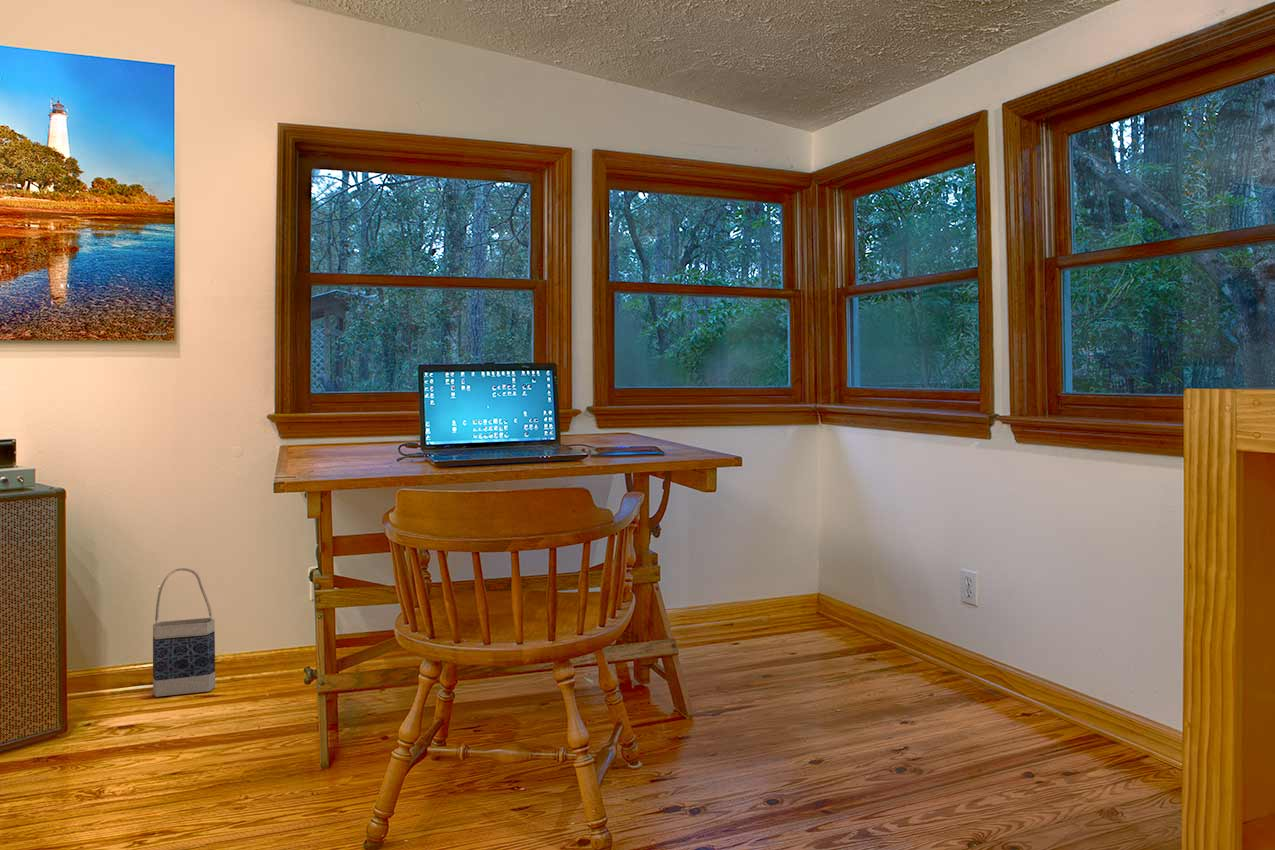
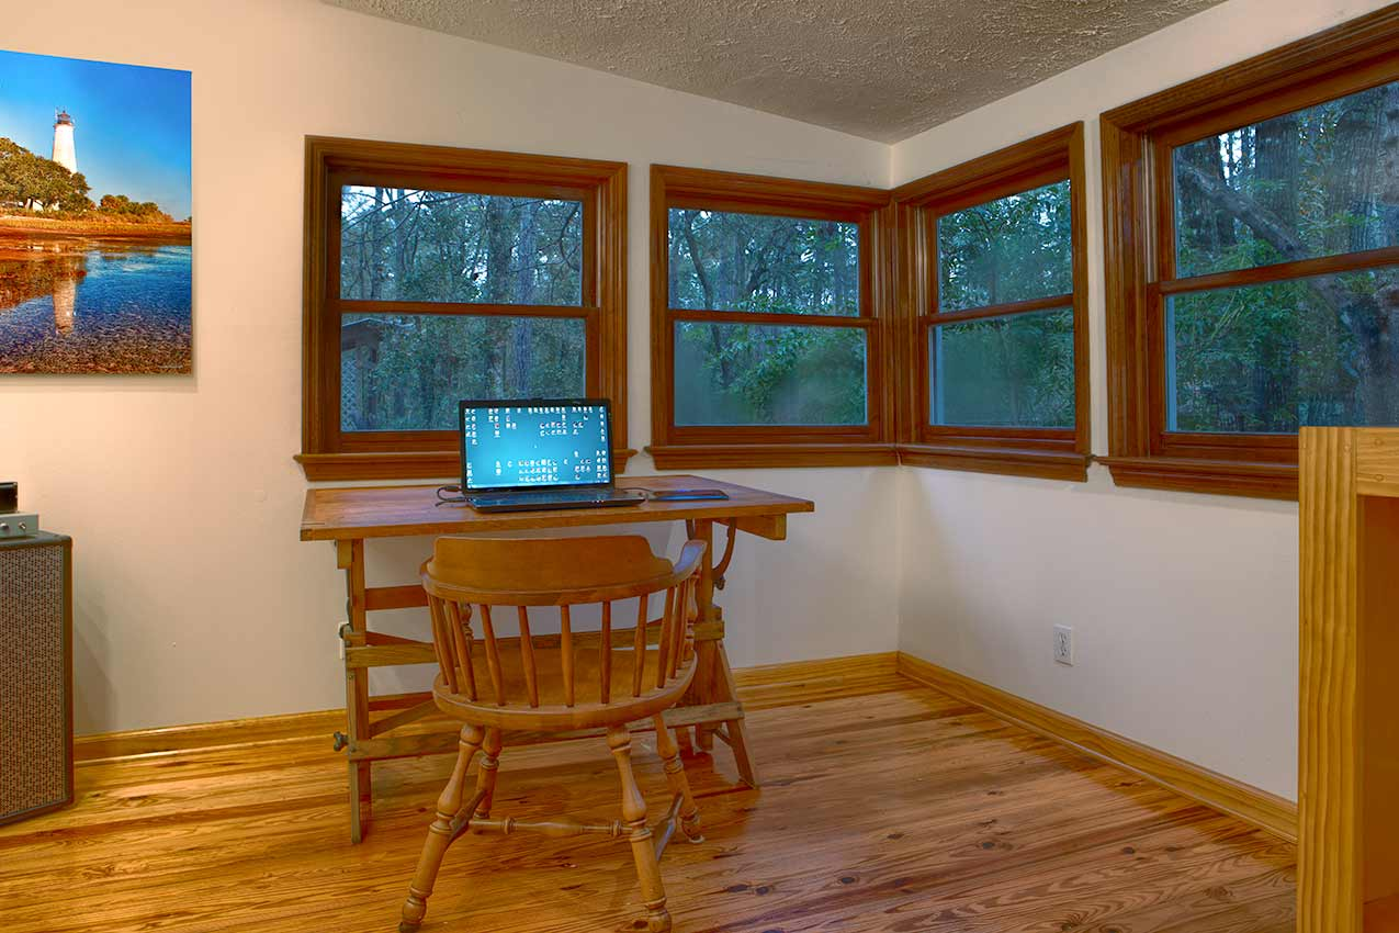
- bag (184, 629)
